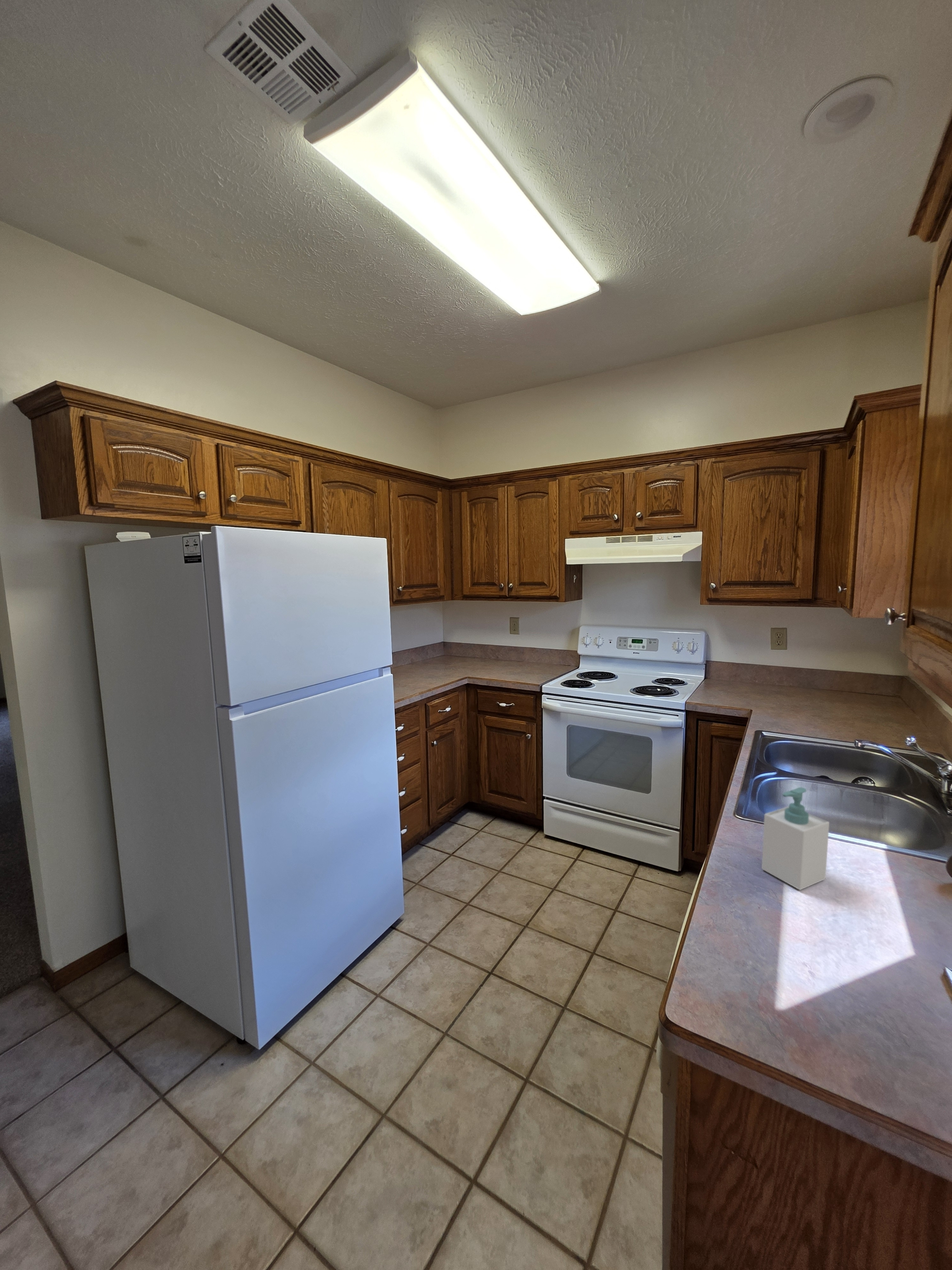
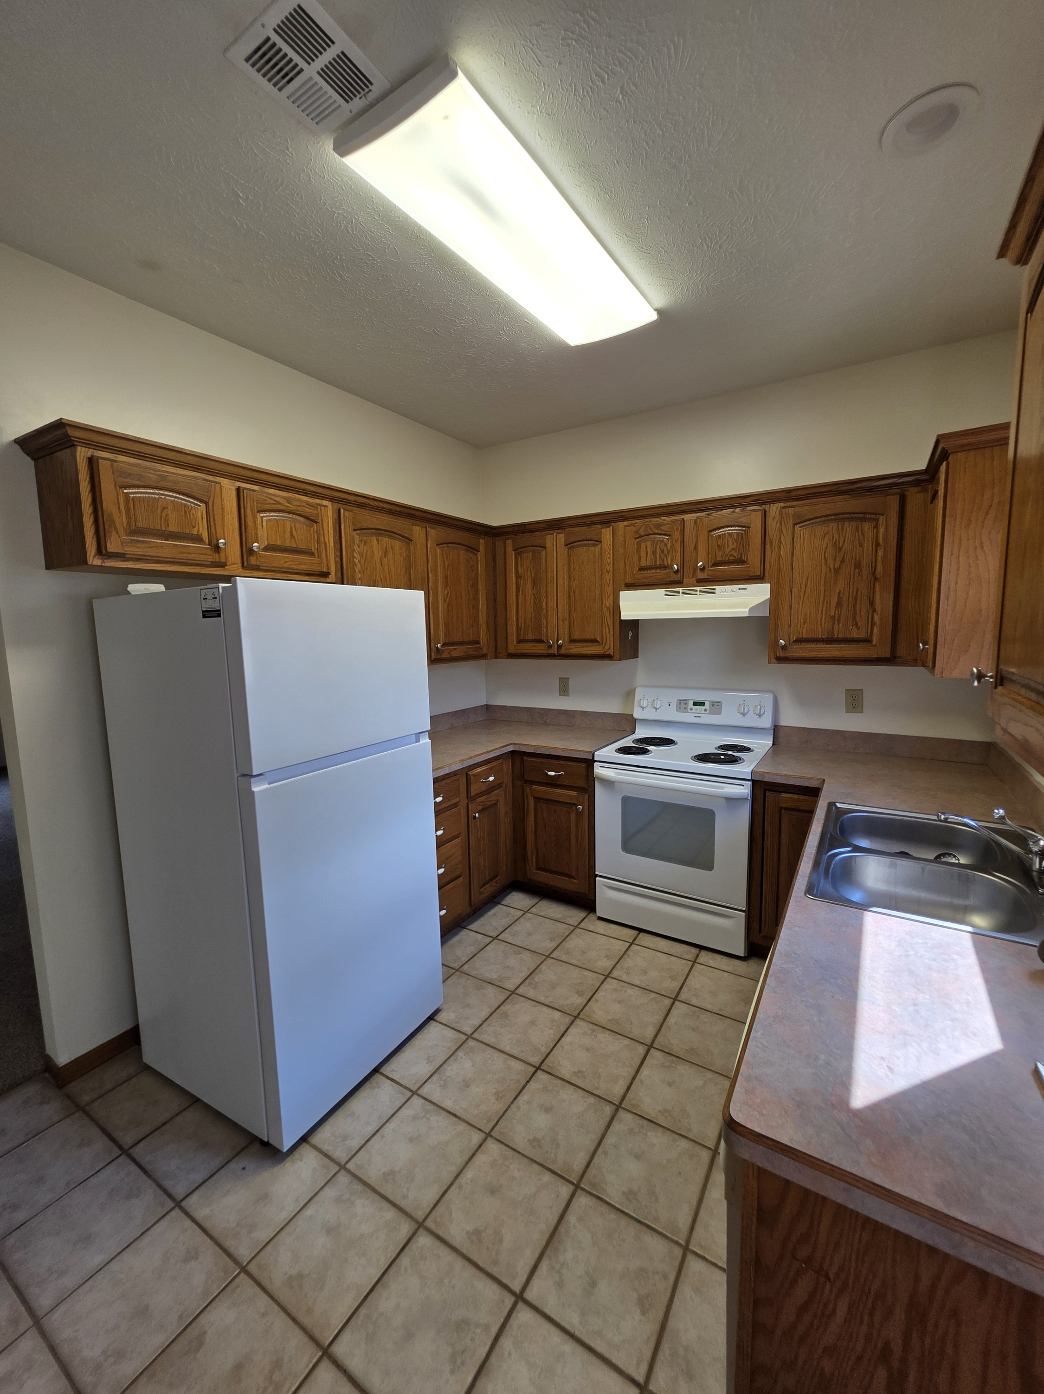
- soap bottle (795, 832)
